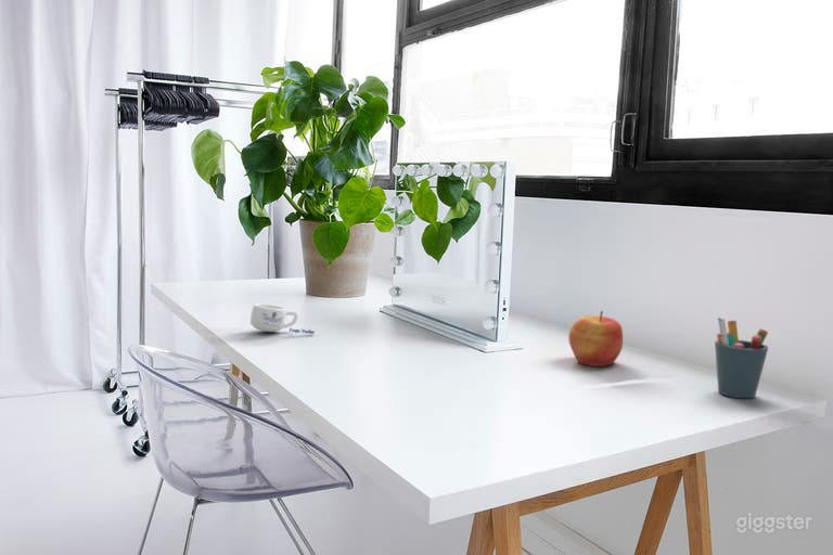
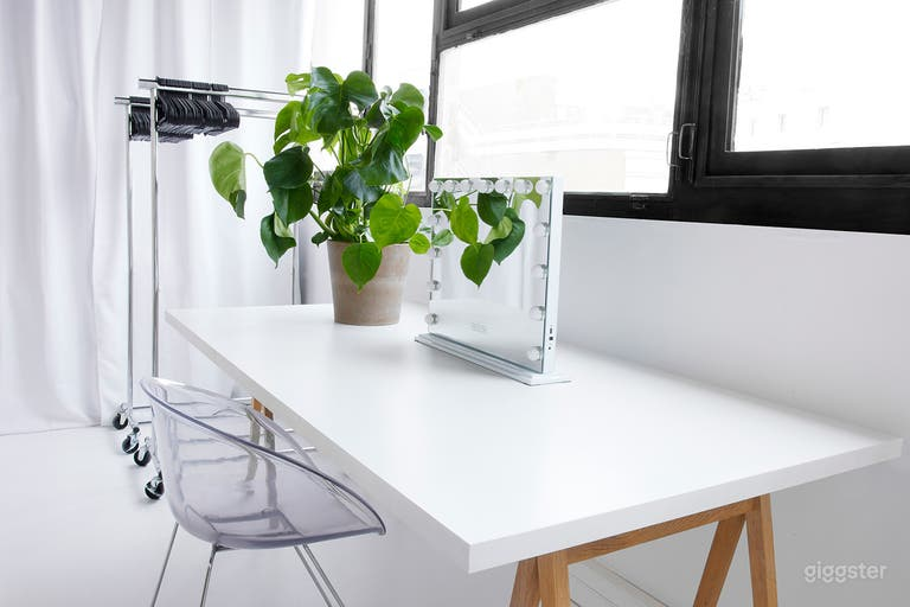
- mug (280, 318)
- apple (595, 337)
- pen holder (739, 354)
